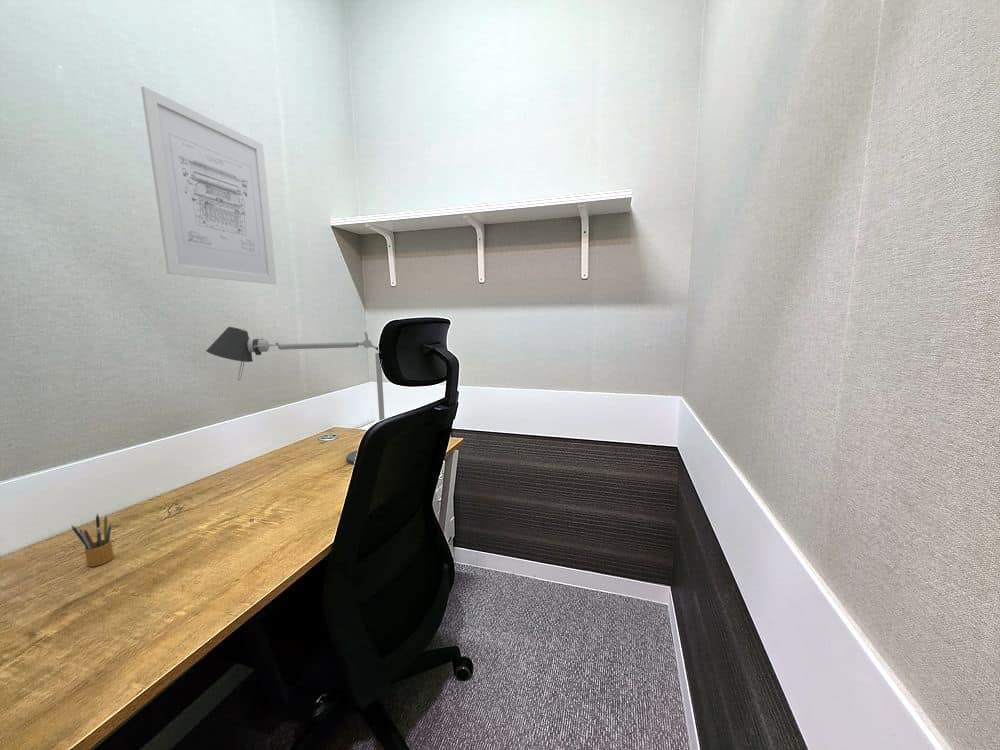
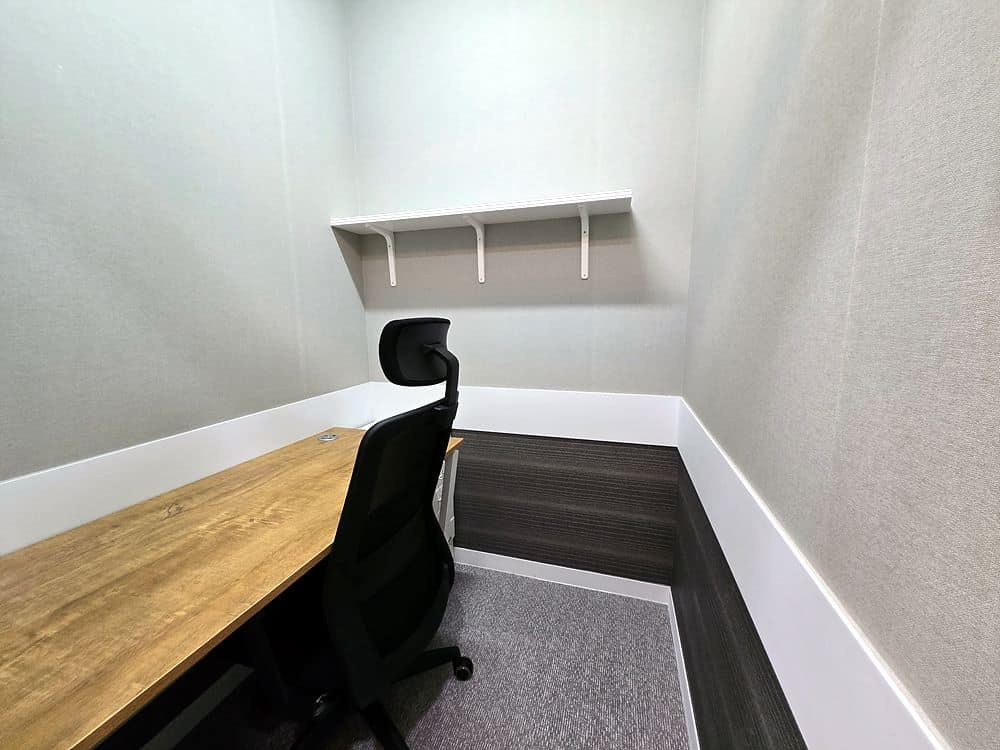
- desk lamp (308, 348)
- pencil box (97, 539)
- wall art (220, 202)
